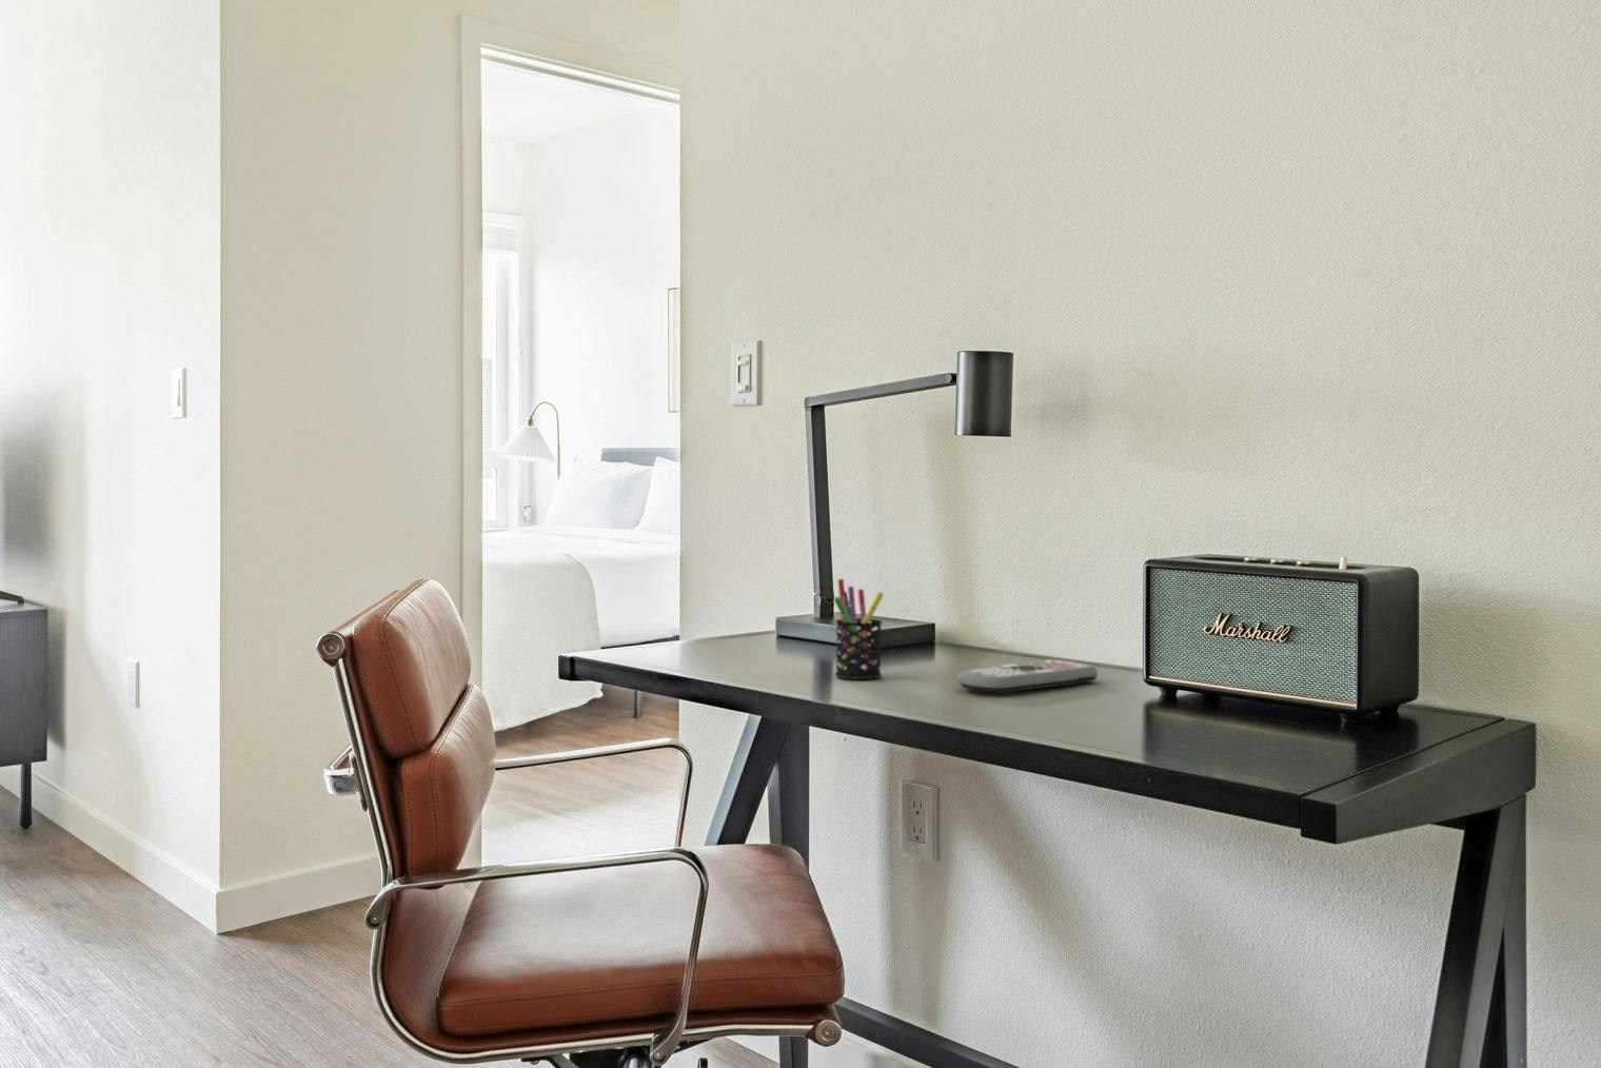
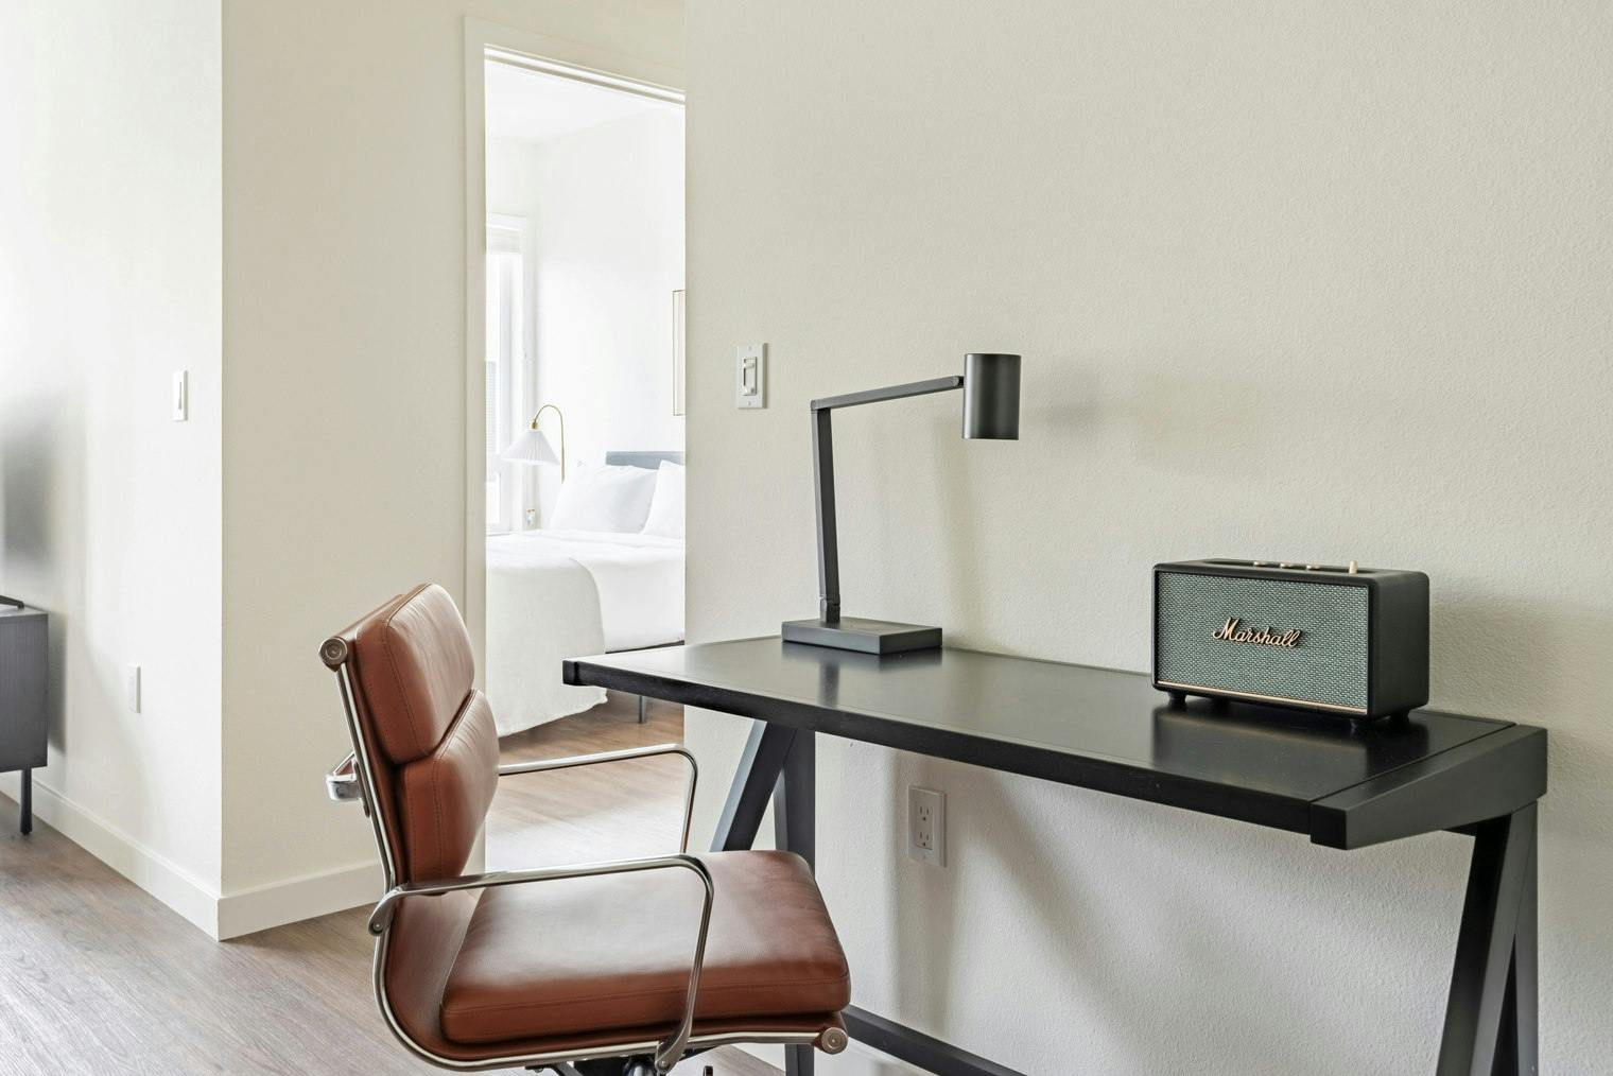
- remote control (1025, 676)
- pen holder (854, 628)
